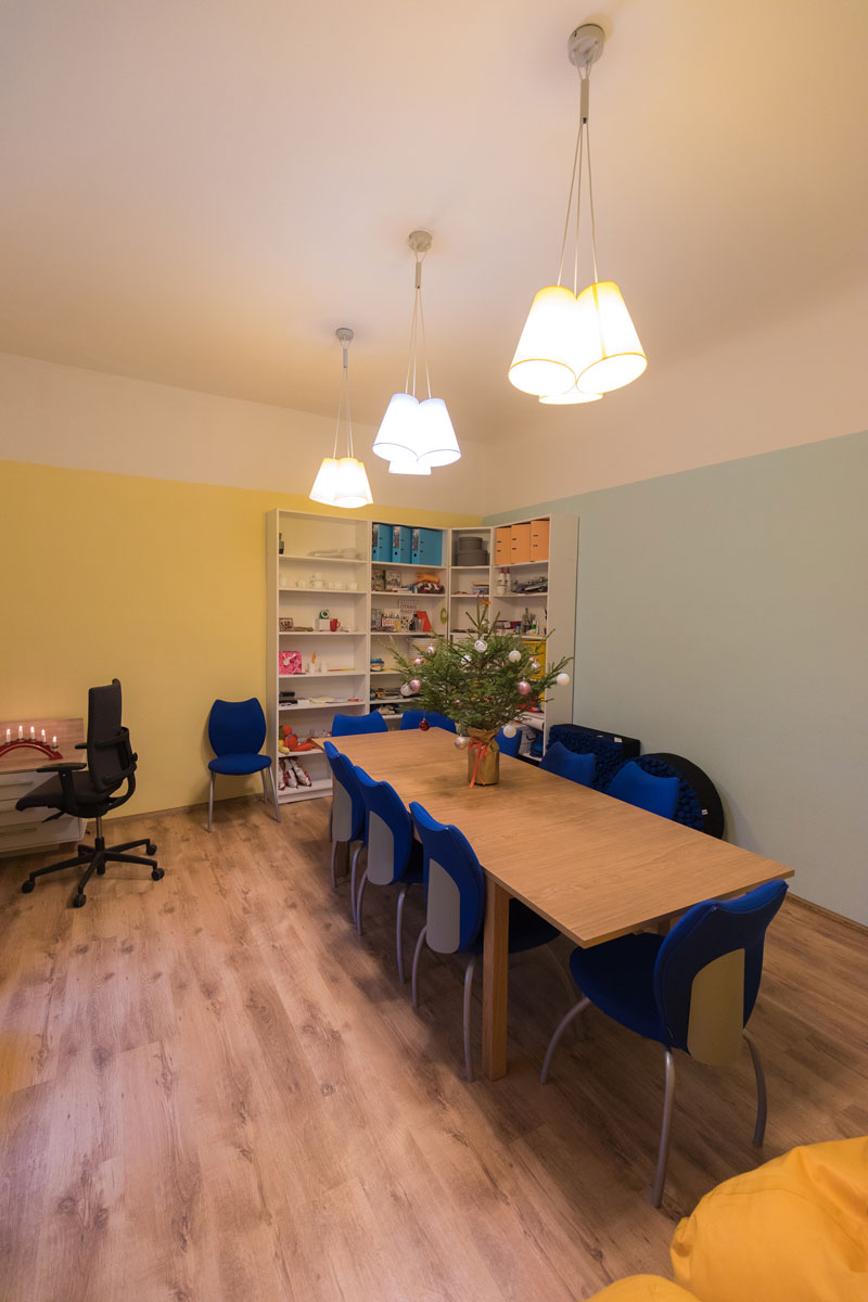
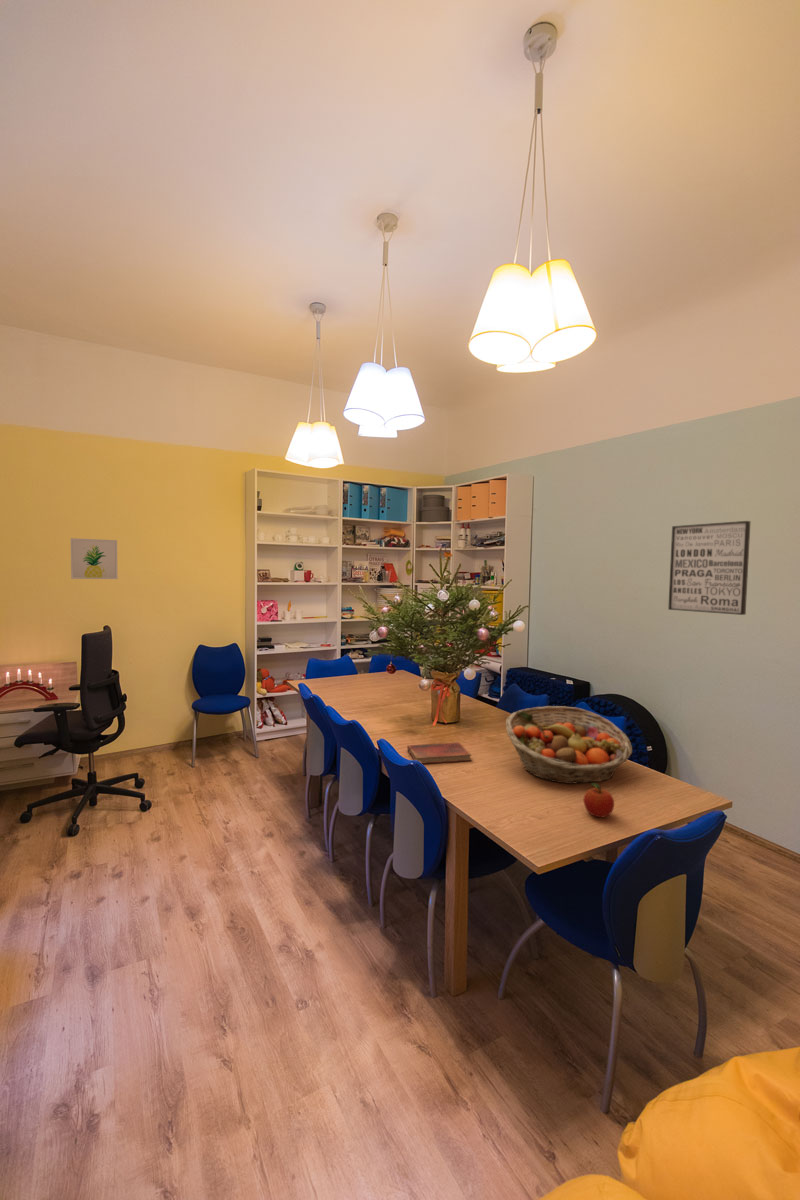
+ fruit basket (566, 743)
+ fruit (599, 799)
+ wall art (94, 559)
+ wall art (706, 568)
+ diary (438, 752)
